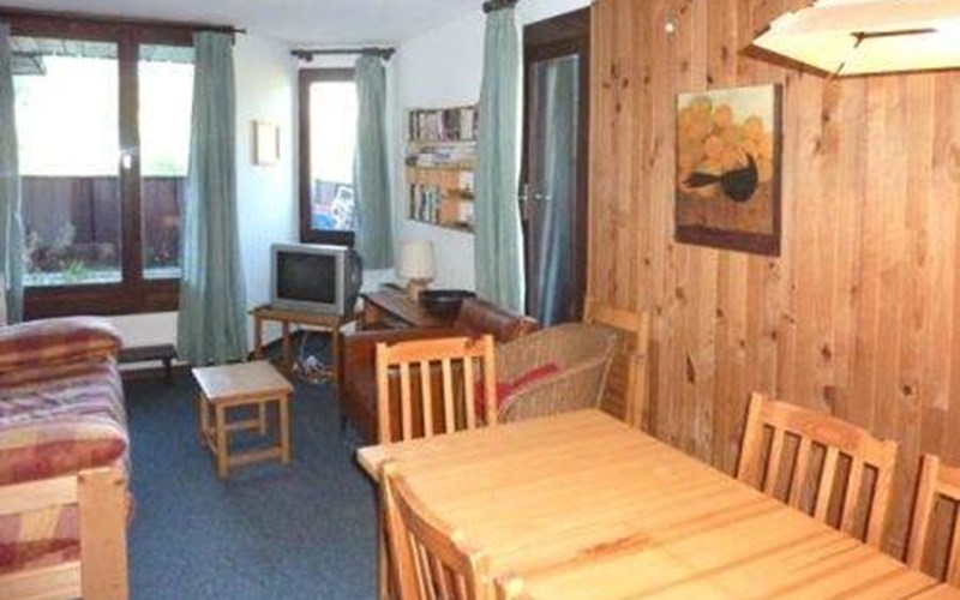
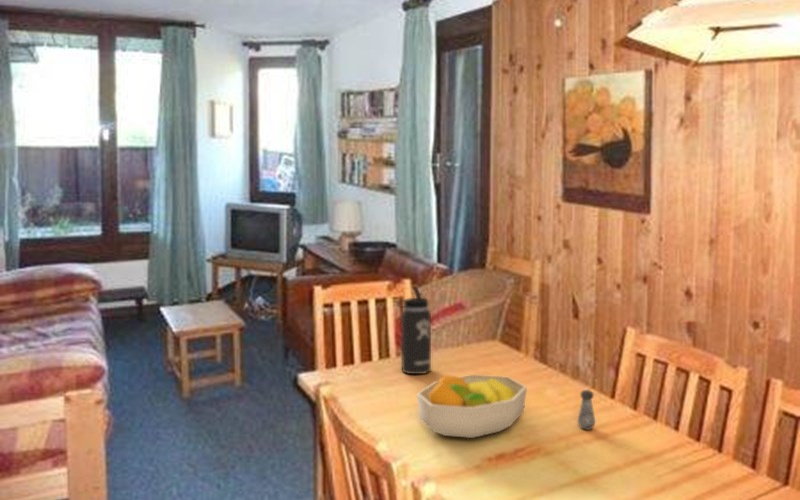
+ thermos bottle (413, 328)
+ salt shaker (586, 409)
+ fruit bowl (472, 399)
